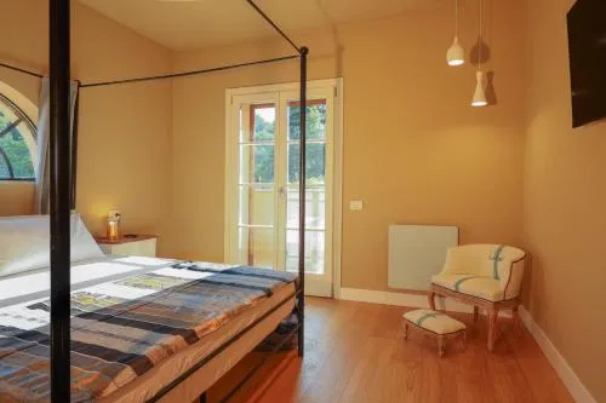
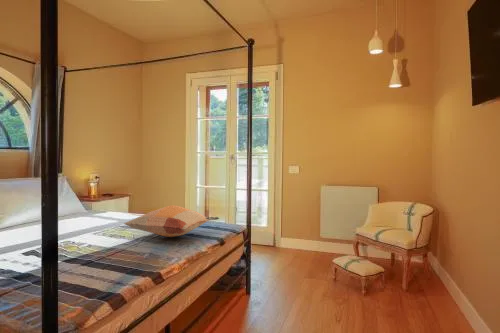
+ decorative pillow (174, 220)
